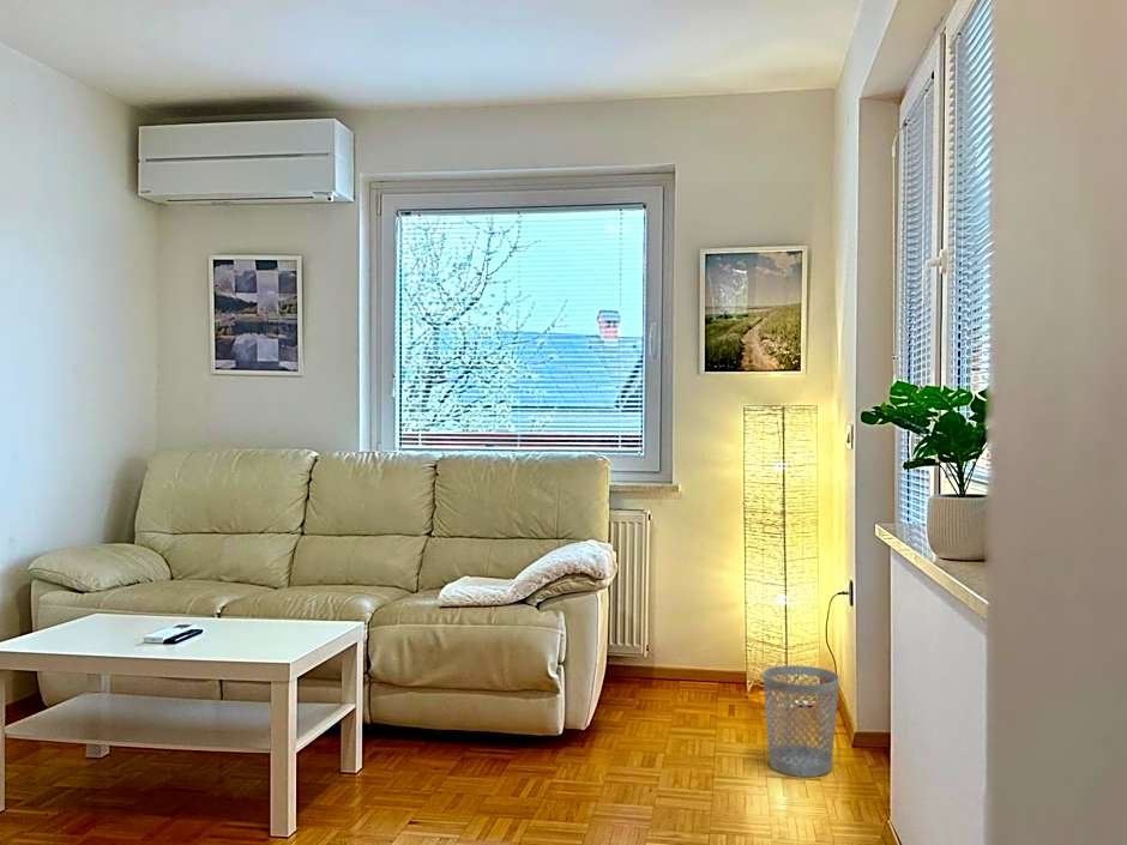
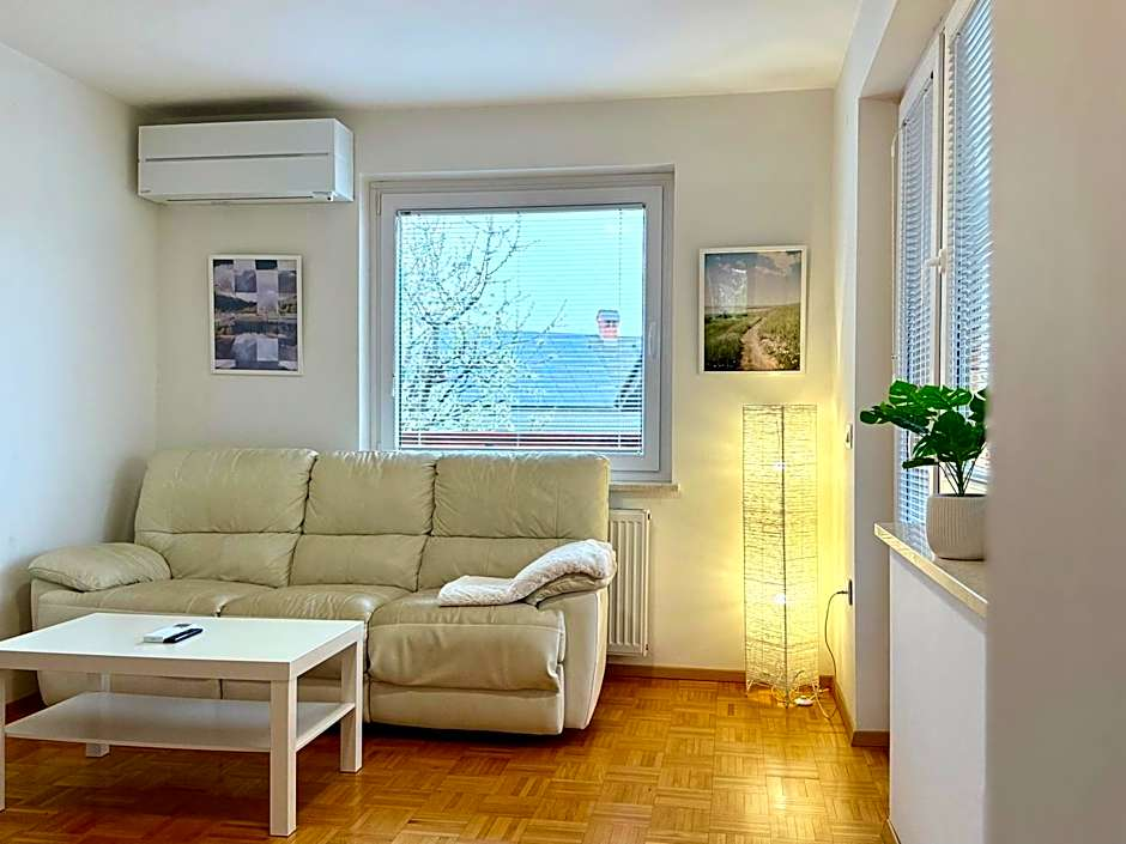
- wastebasket (800, 720)
